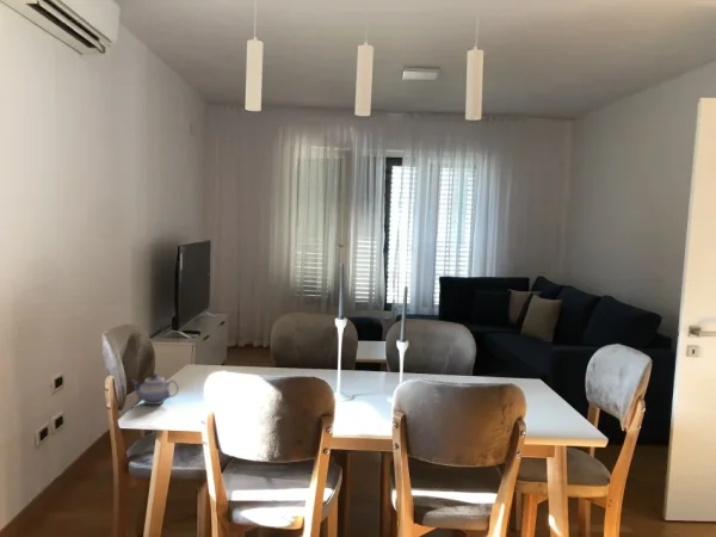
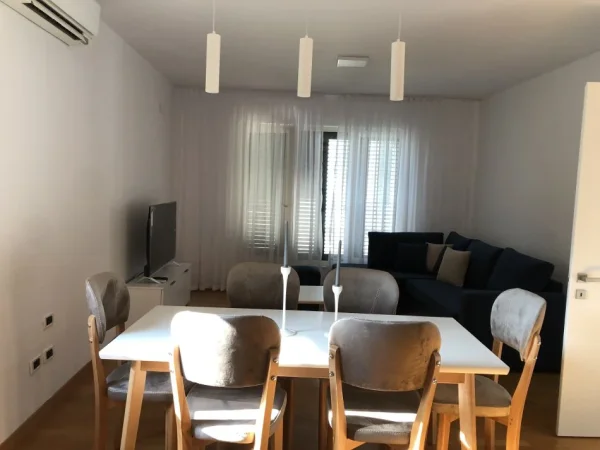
- teapot (154, 388)
